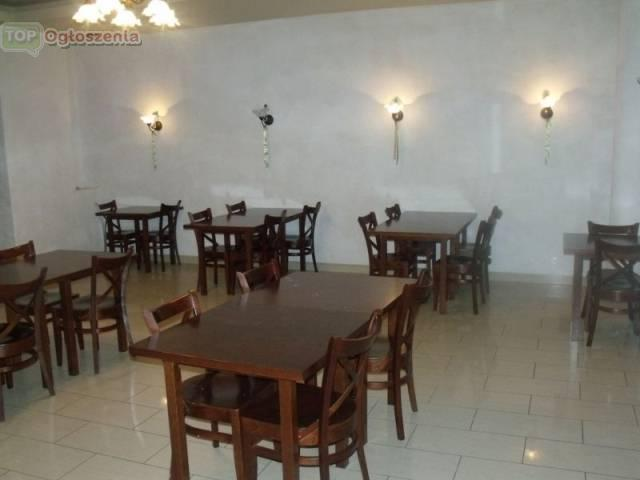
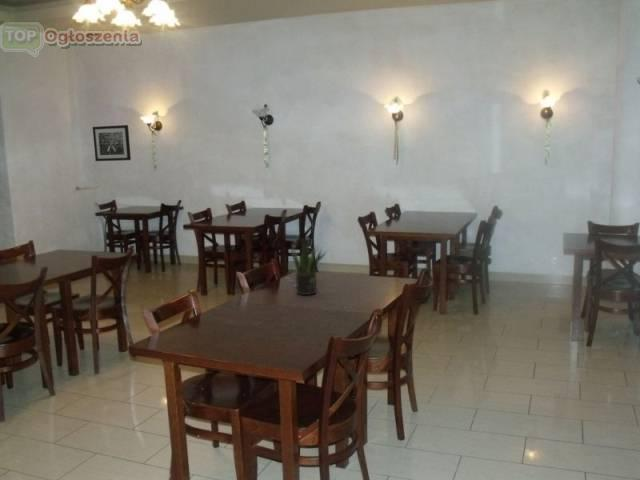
+ wall art (111, 143)
+ potted plant (308, 266)
